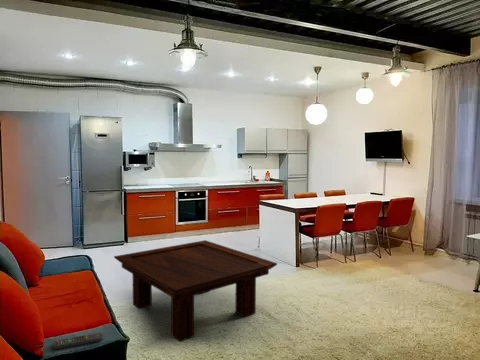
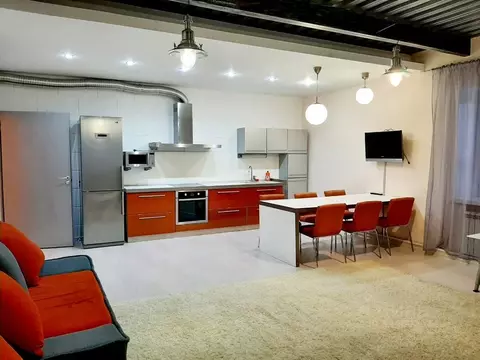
- remote control (78, 340)
- coffee table (193, 284)
